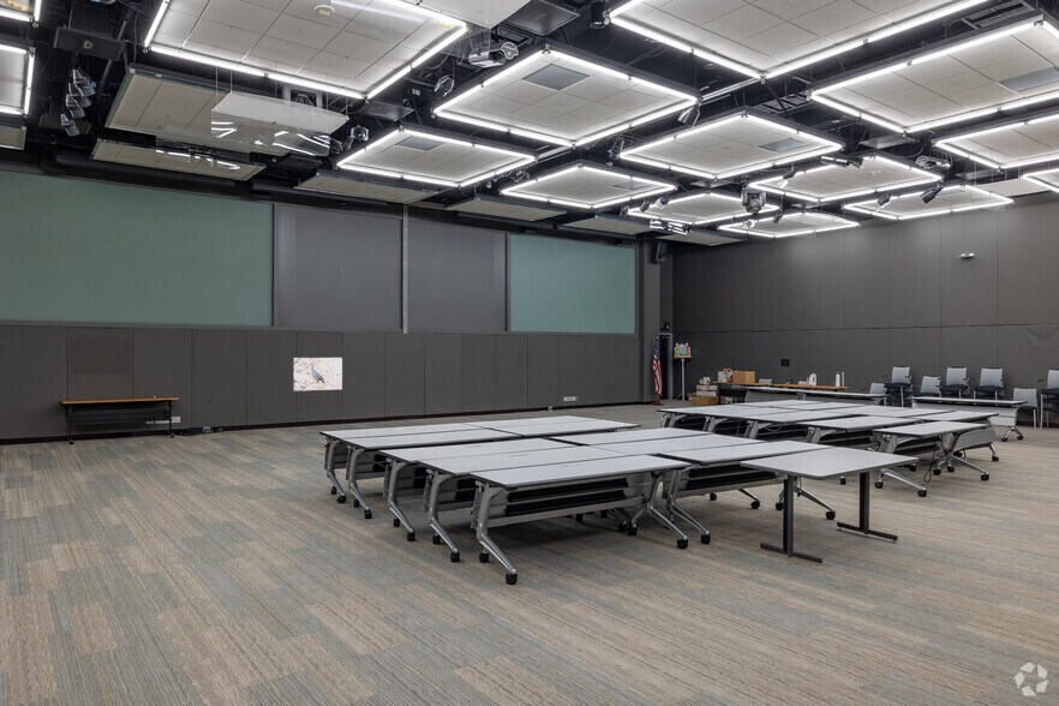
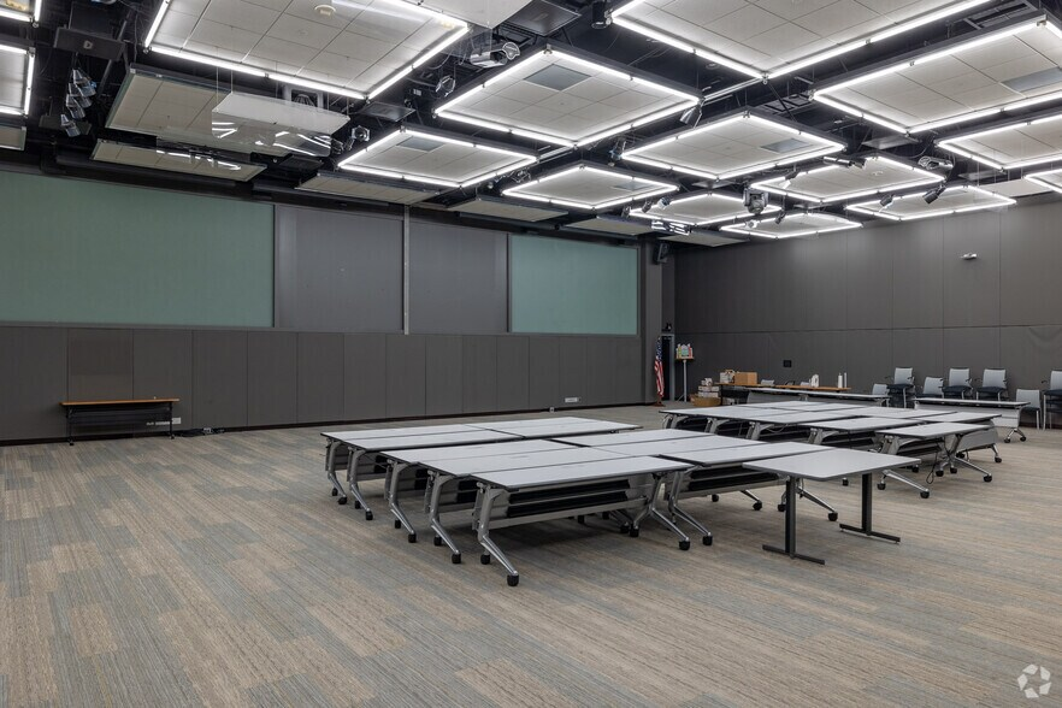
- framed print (318, 373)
